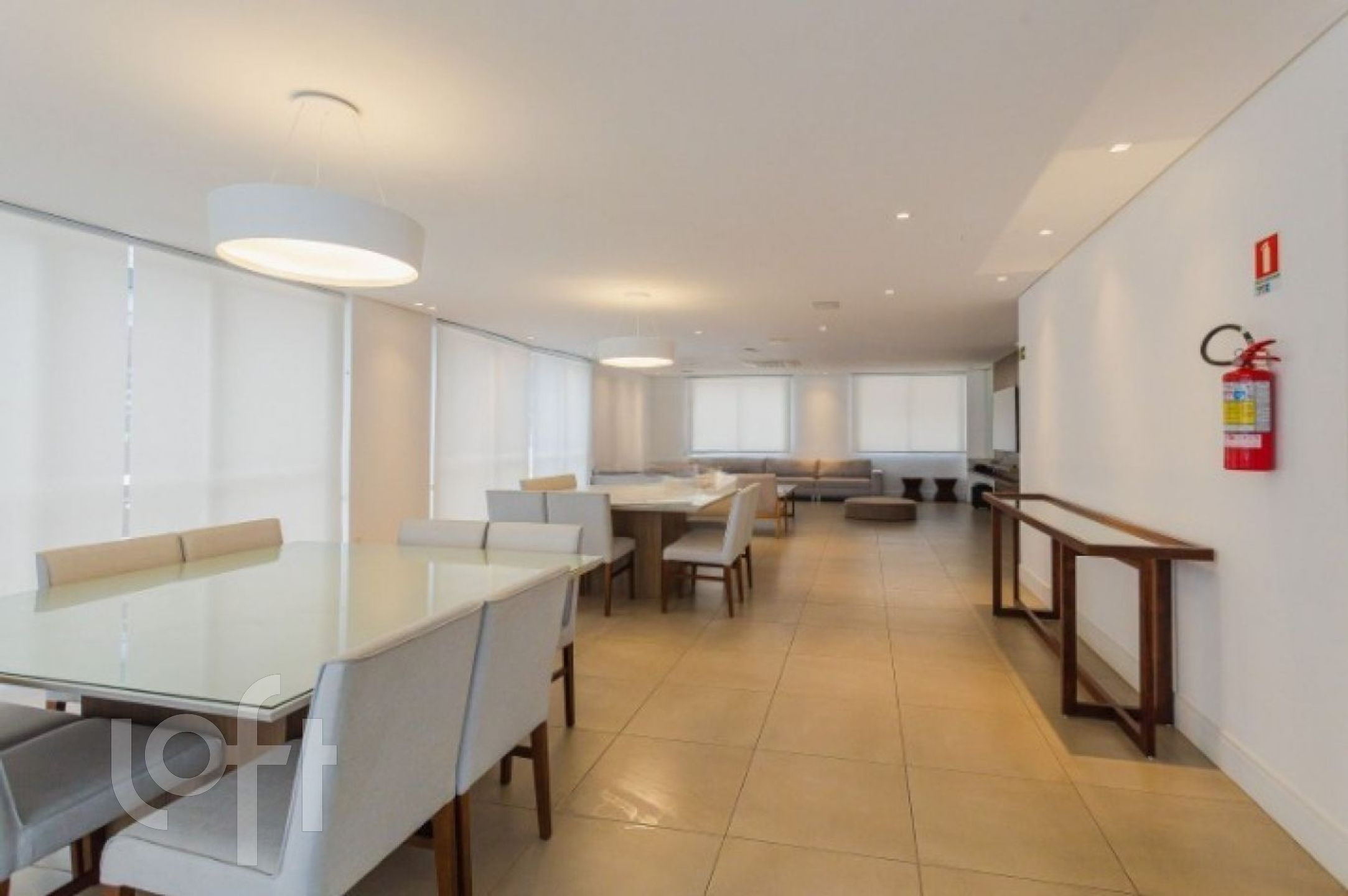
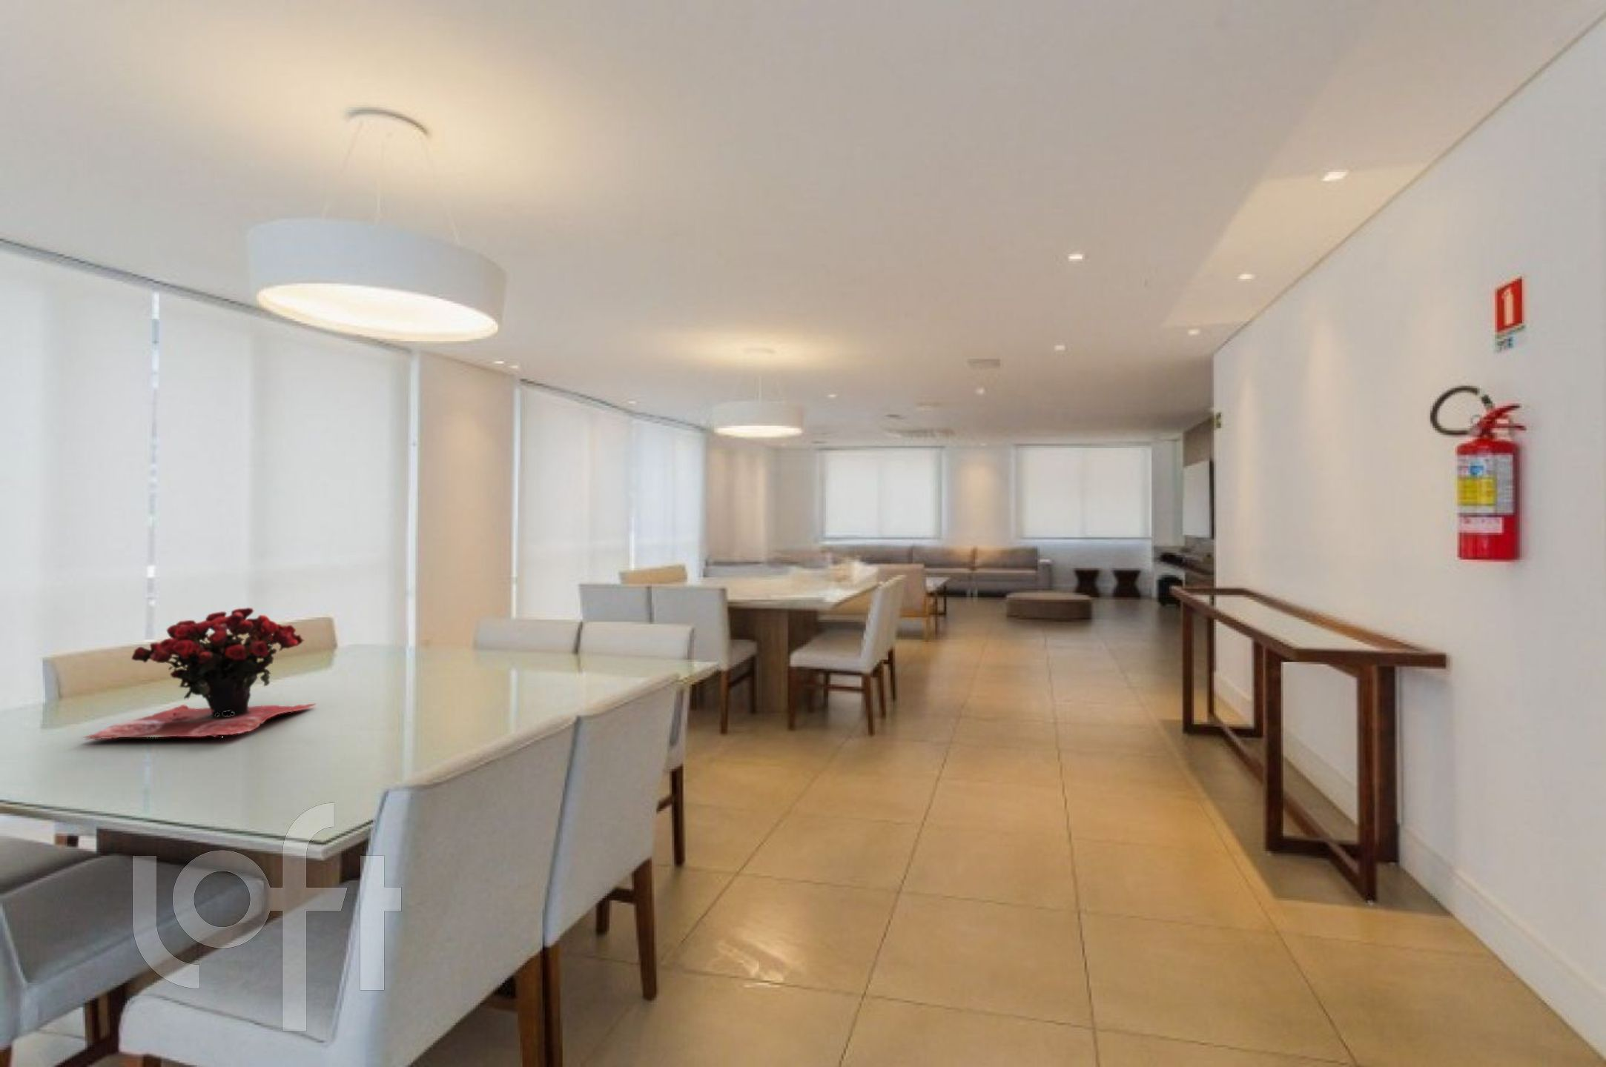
+ flower arrangement (210, 667)
